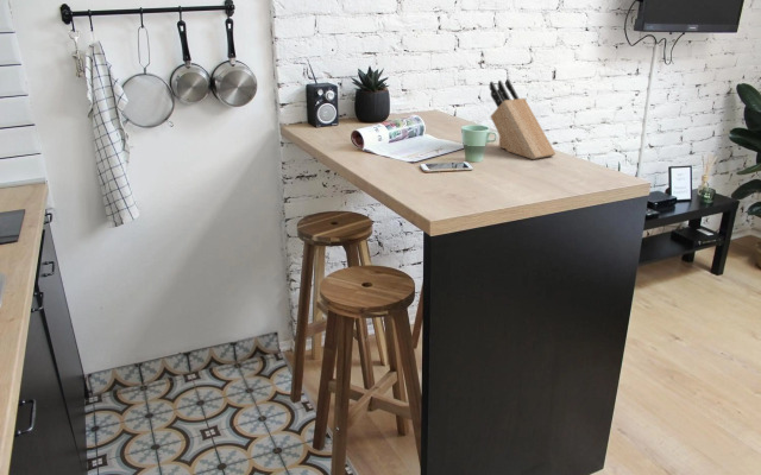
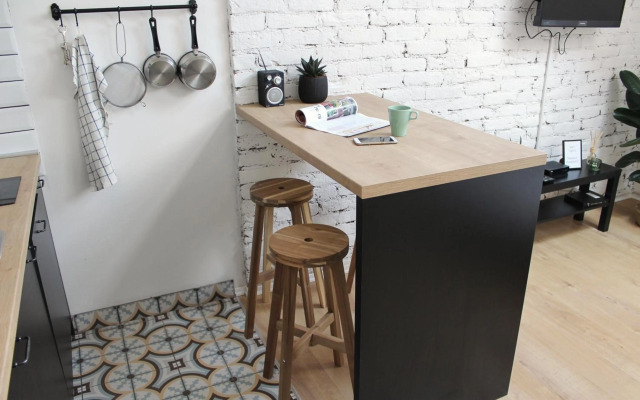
- knife block (518, 116)
